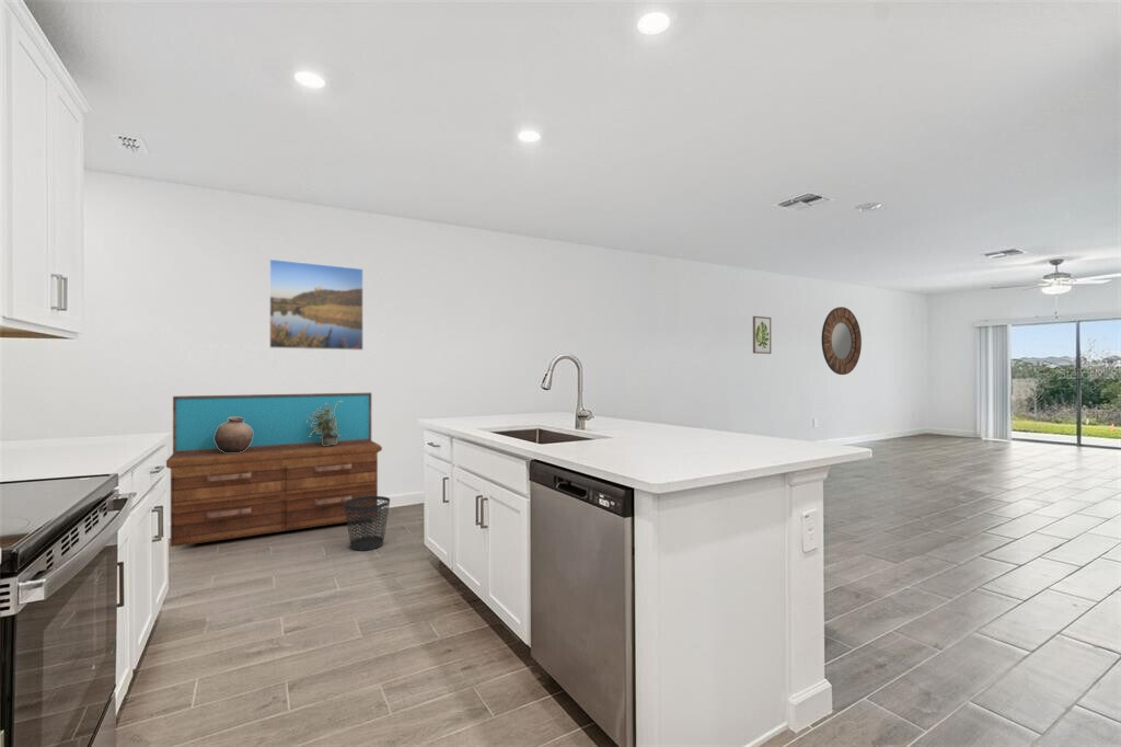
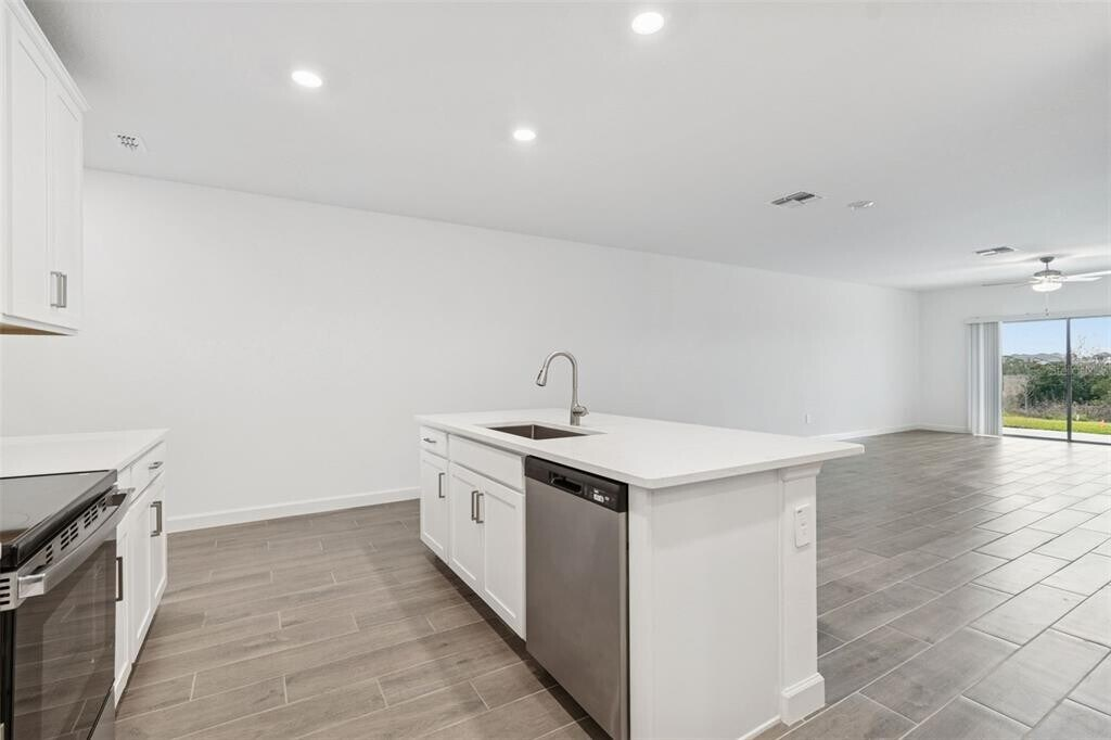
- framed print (317, 307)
- home mirror (842, 341)
- dresser (281, 462)
- potted plant (325, 421)
- wastebasket (367, 524)
- pottery (233, 432)
- wall art (762, 335)
